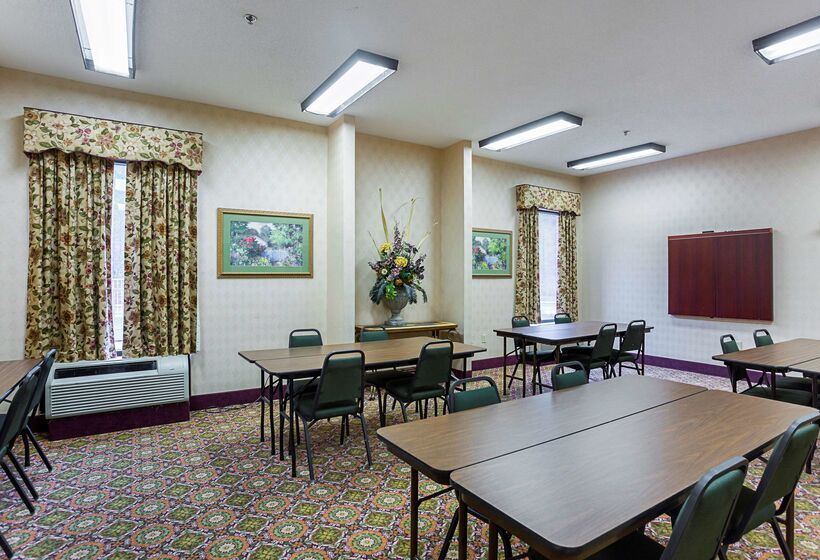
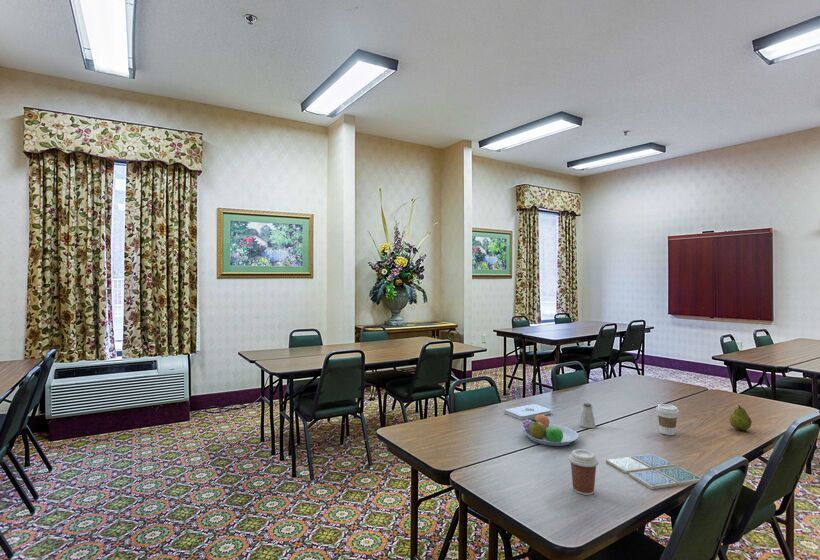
+ coffee cup (667, 419)
+ saltshaker (587, 414)
+ drink coaster (652, 470)
+ notepad (528, 411)
+ fruit bowl (549, 427)
+ fruit (740, 416)
+ coffee cup (583, 471)
